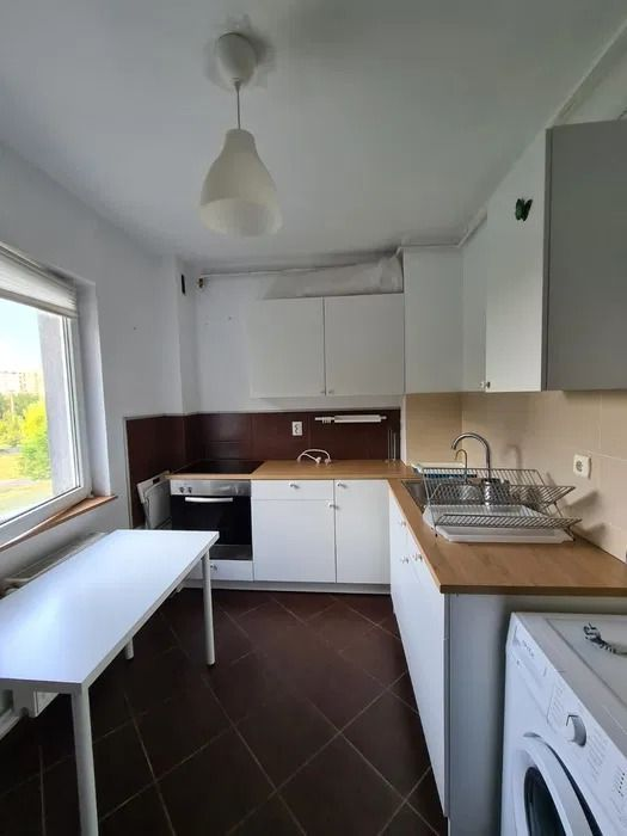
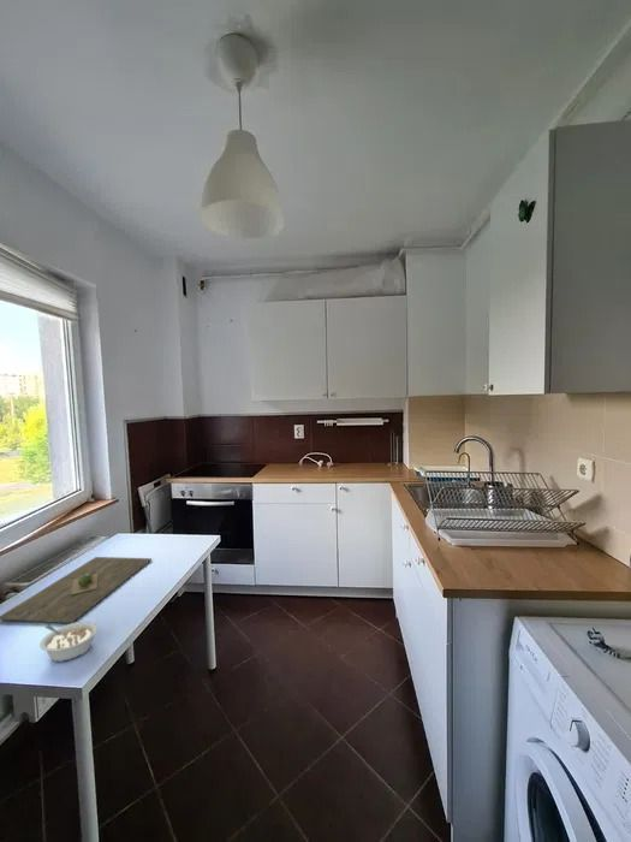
+ legume (67, 641)
+ cutting board (85, 579)
